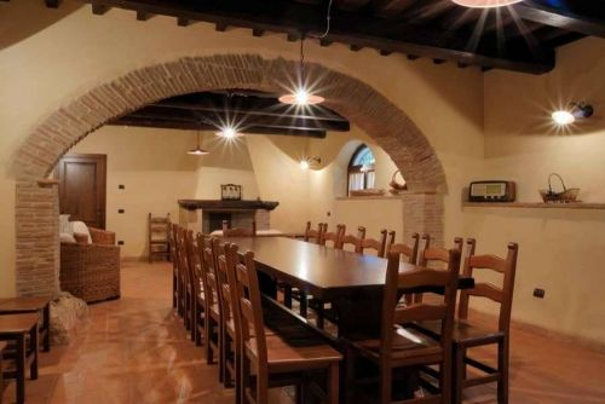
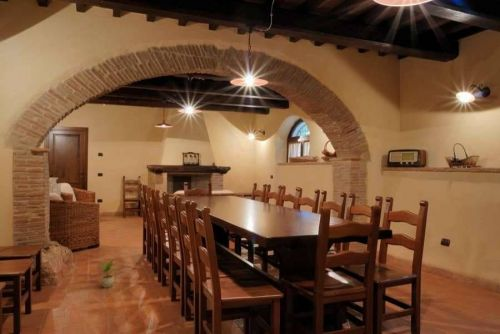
+ potted plant (107, 274)
